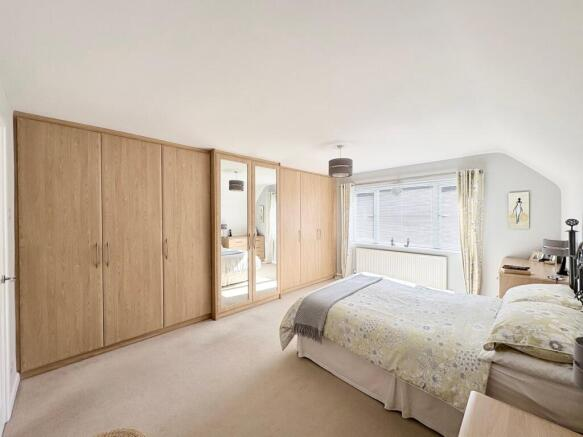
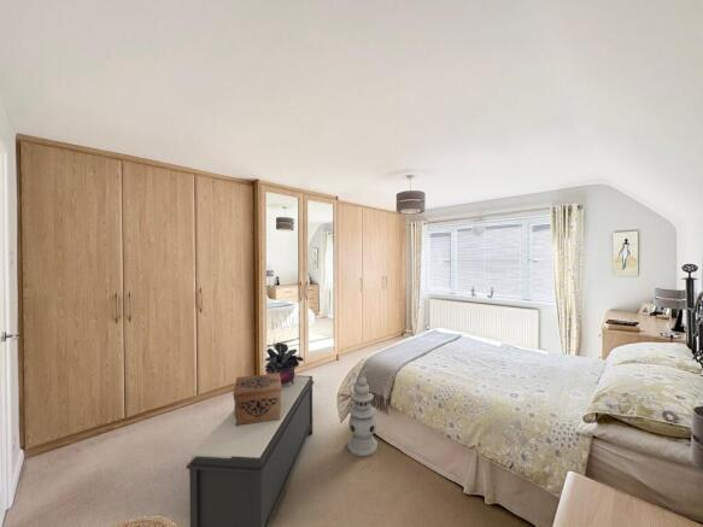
+ potted plant (281, 362)
+ bench (266, 441)
+ lantern (362, 409)
+ decorative box (258, 397)
